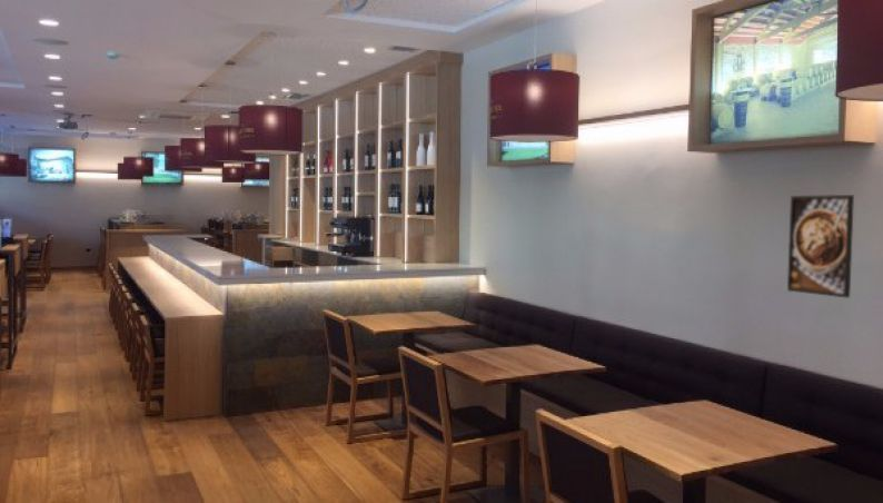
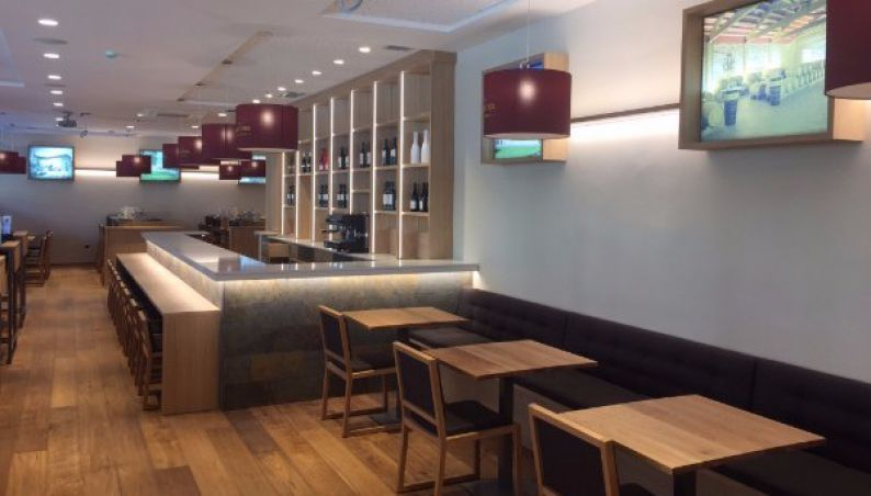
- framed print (818, 245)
